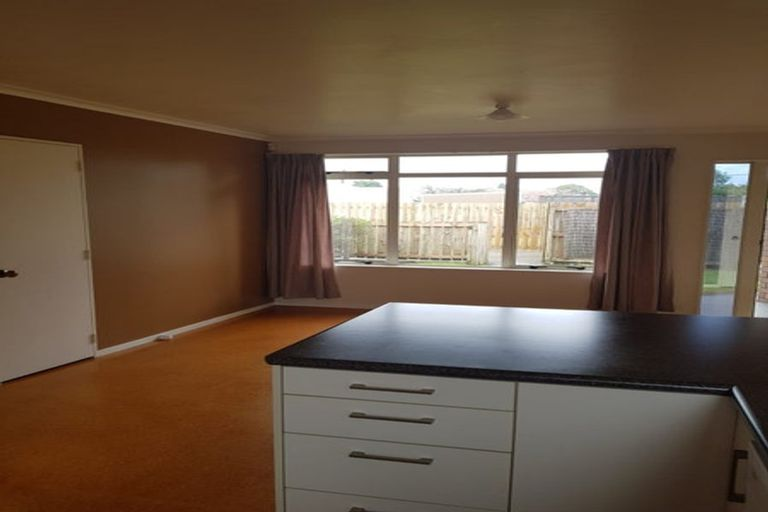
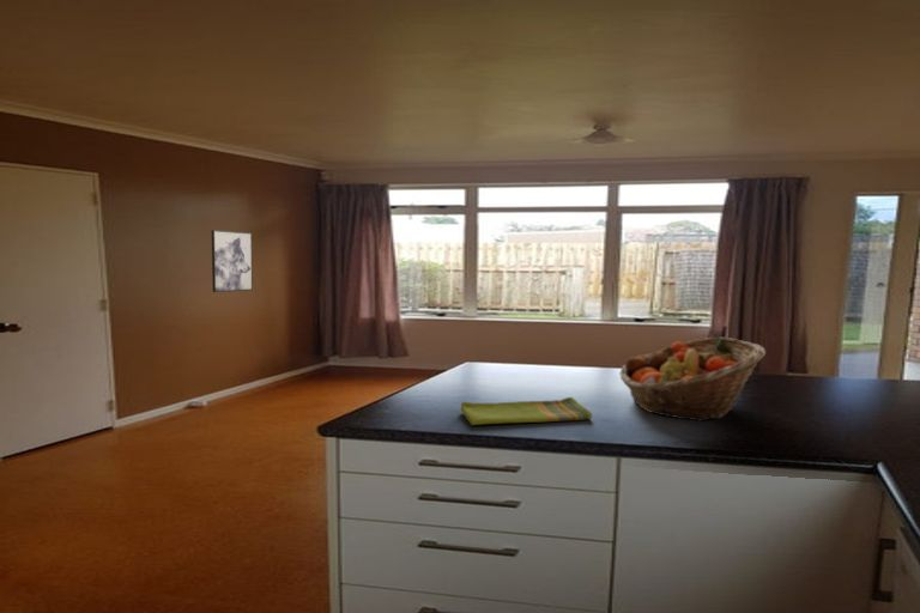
+ wall art (232, 261)
+ dish towel (525, 409)
+ fruit basket (686, 372)
